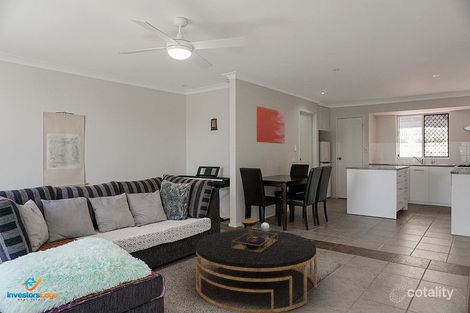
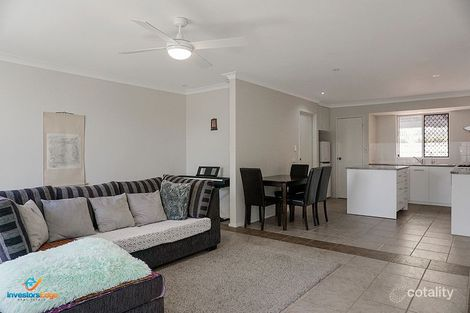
- coffee table (255, 252)
- wall art (271, 126)
